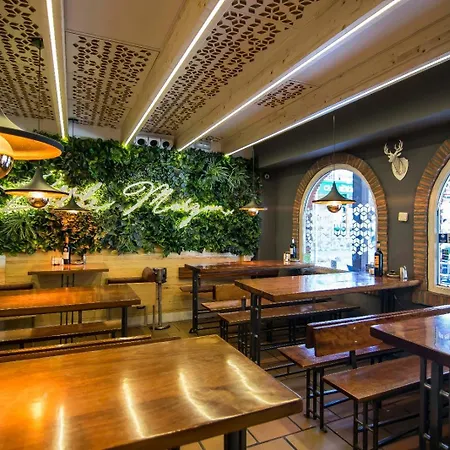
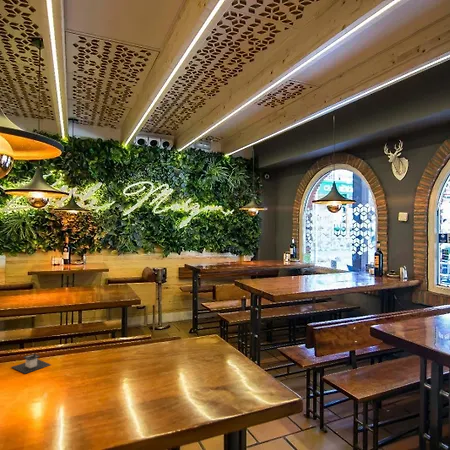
+ architectural model (31, 359)
